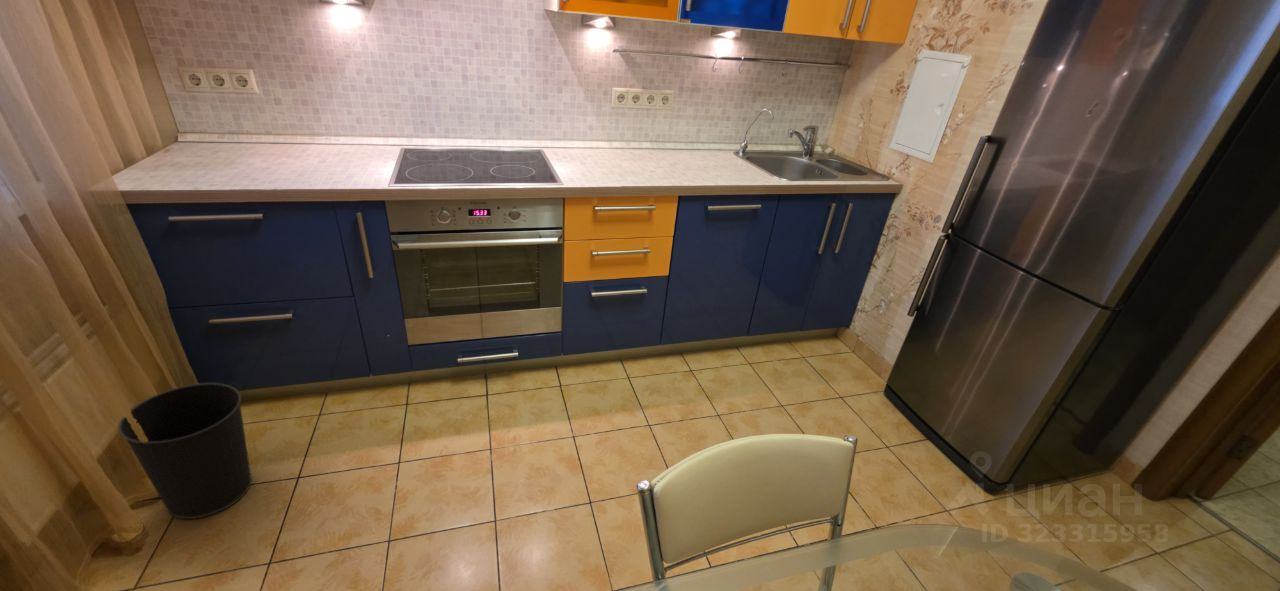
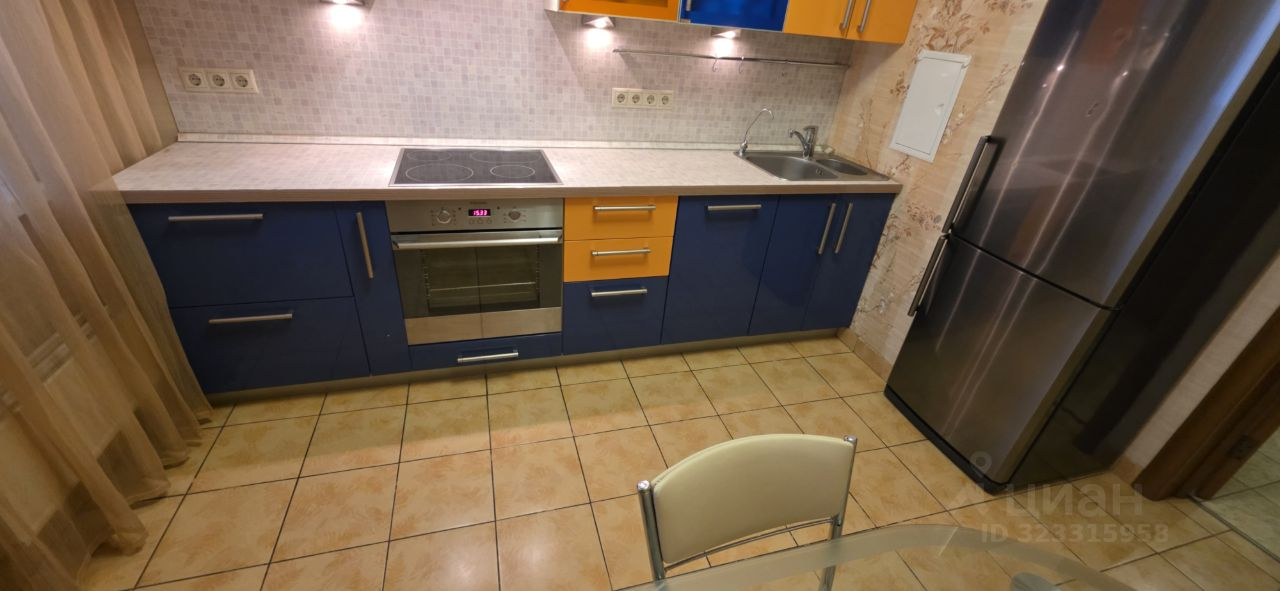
- wastebasket (197, 452)
